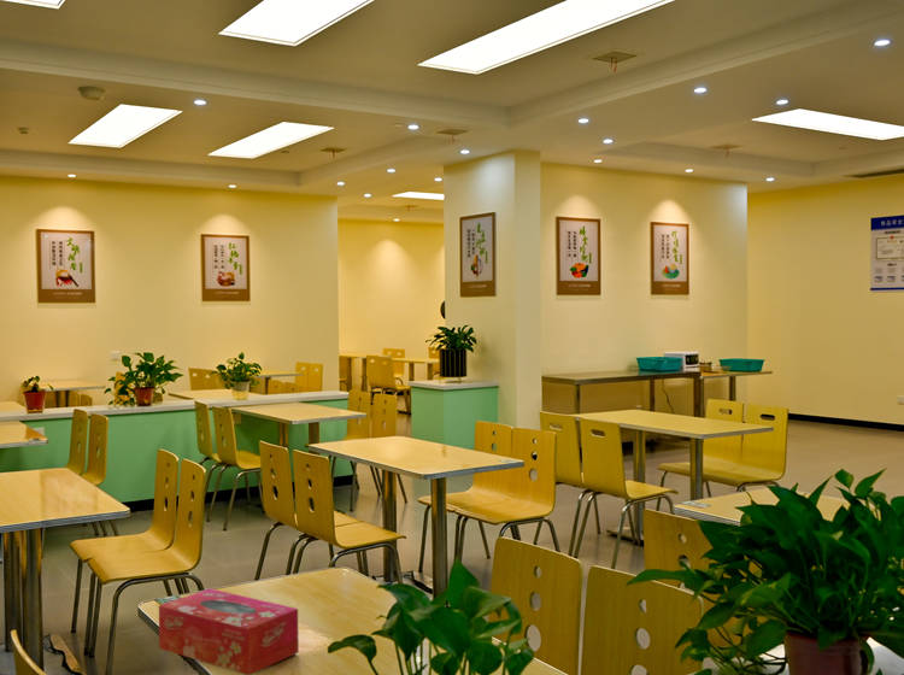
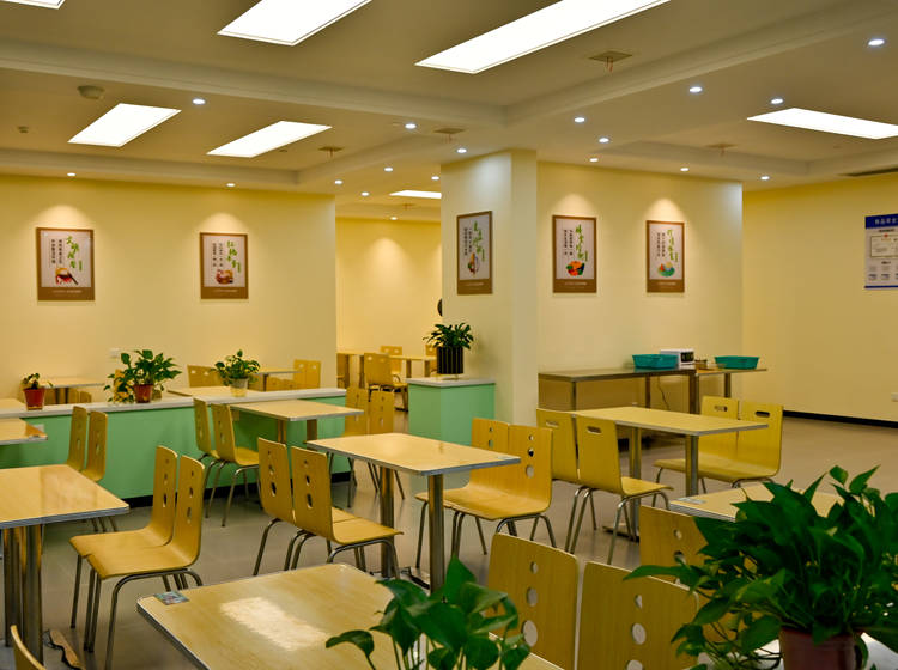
- tissue box (228, 628)
